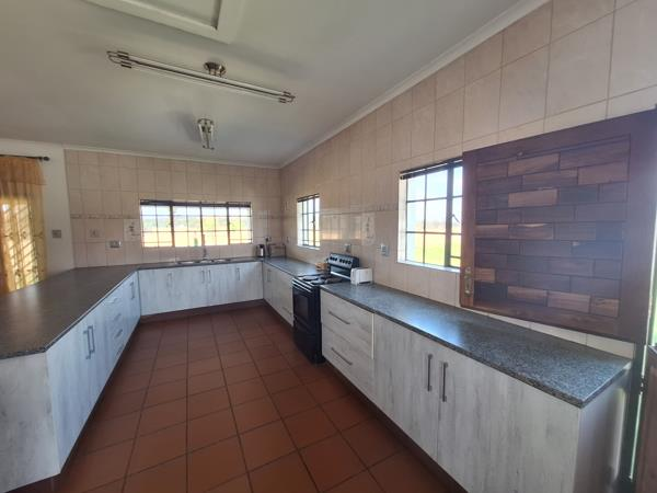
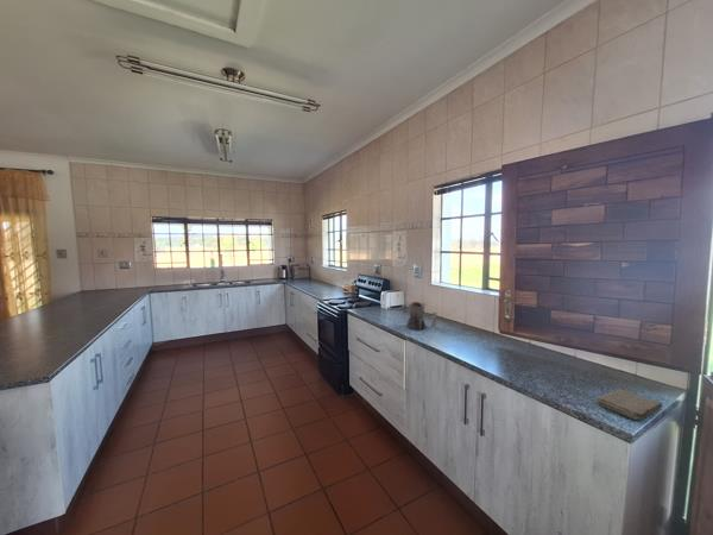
+ teapot (418, 314)
+ washcloth (627, 402)
